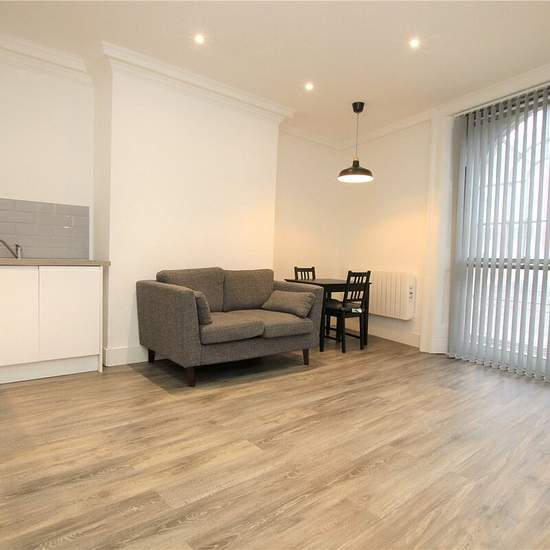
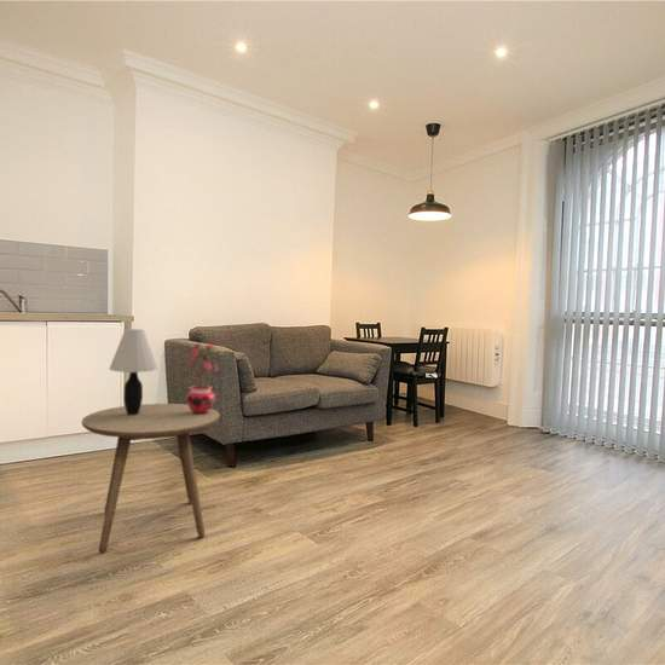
+ side table (125, 464)
+ potted plant (198, 376)
+ table lamp (133, 371)
